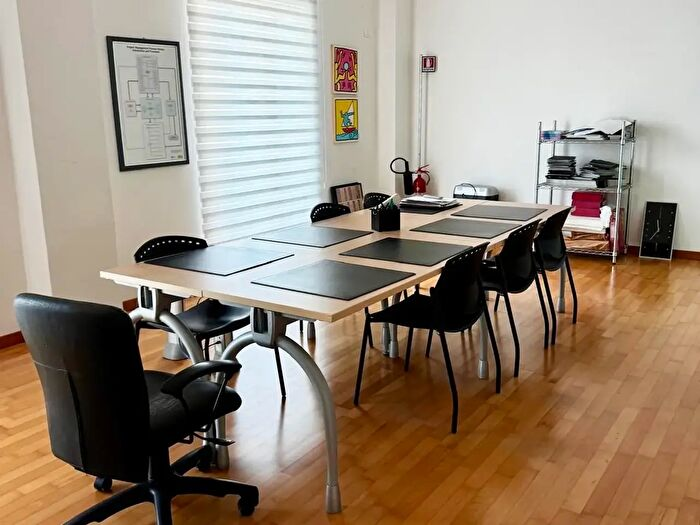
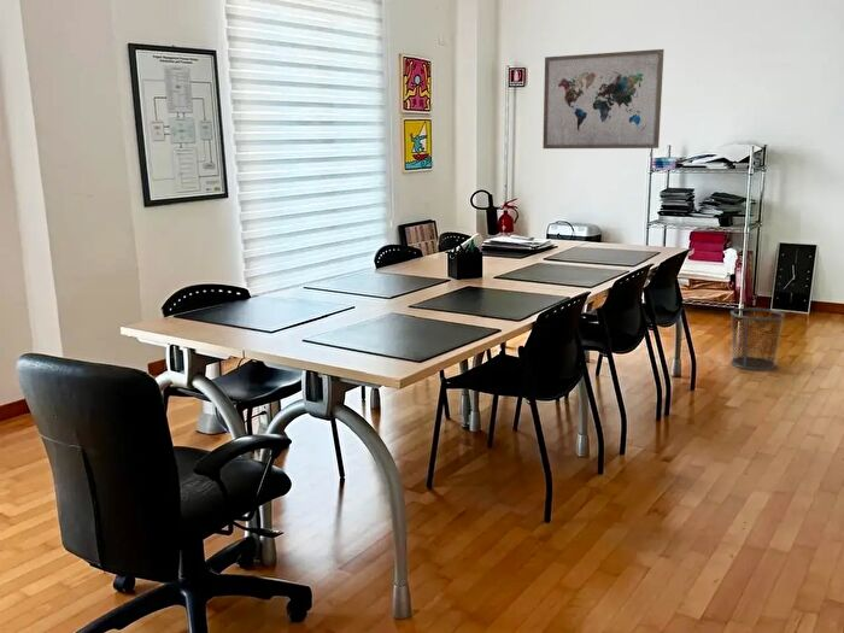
+ waste bin (755, 338)
+ wall art (599, 101)
